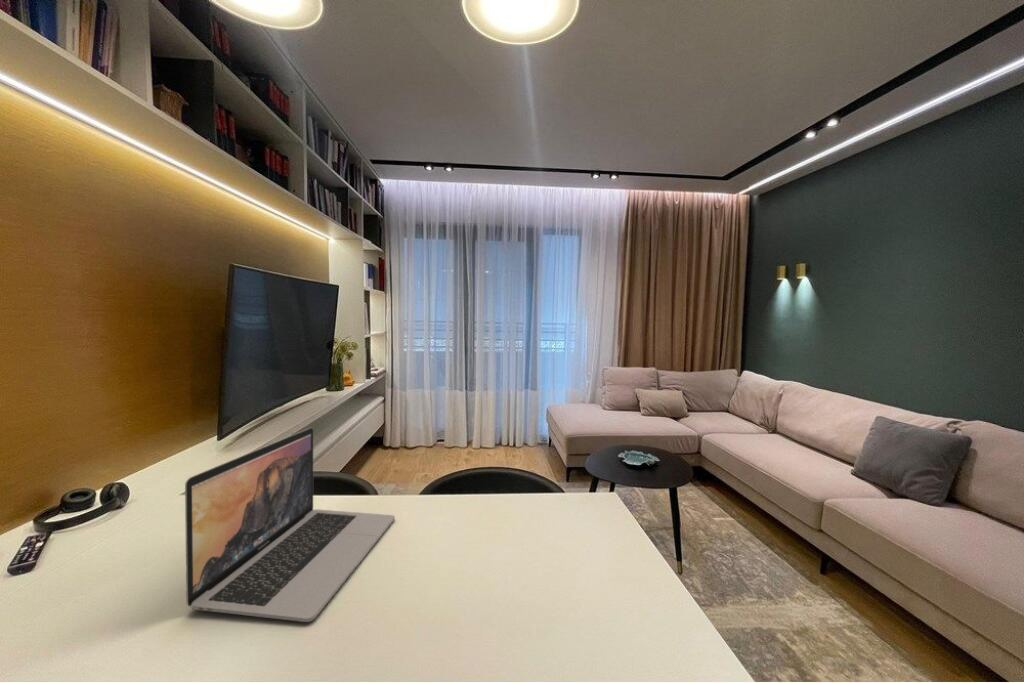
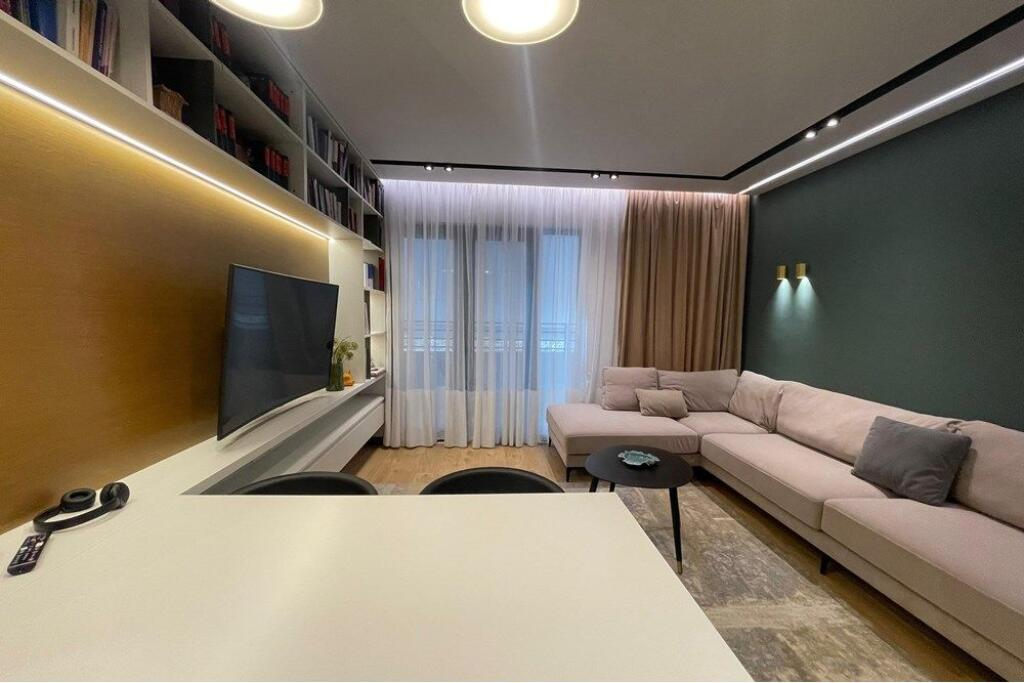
- laptop (311, 503)
